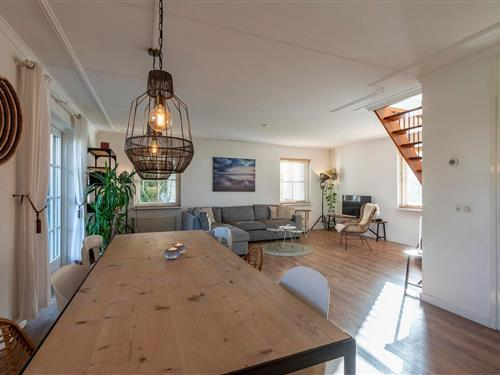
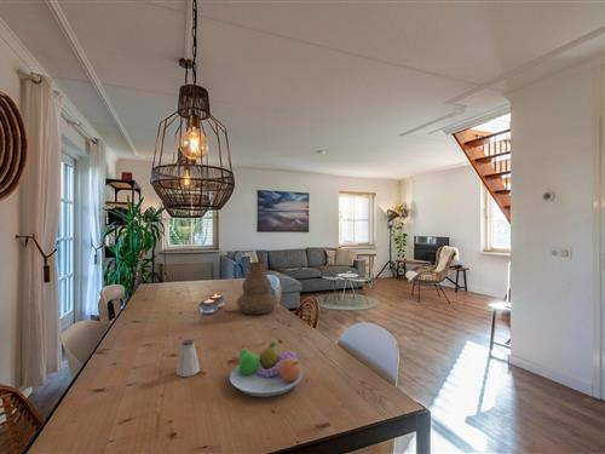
+ fruit bowl (265, 364)
+ saltshaker (188, 356)
+ vase (257, 286)
